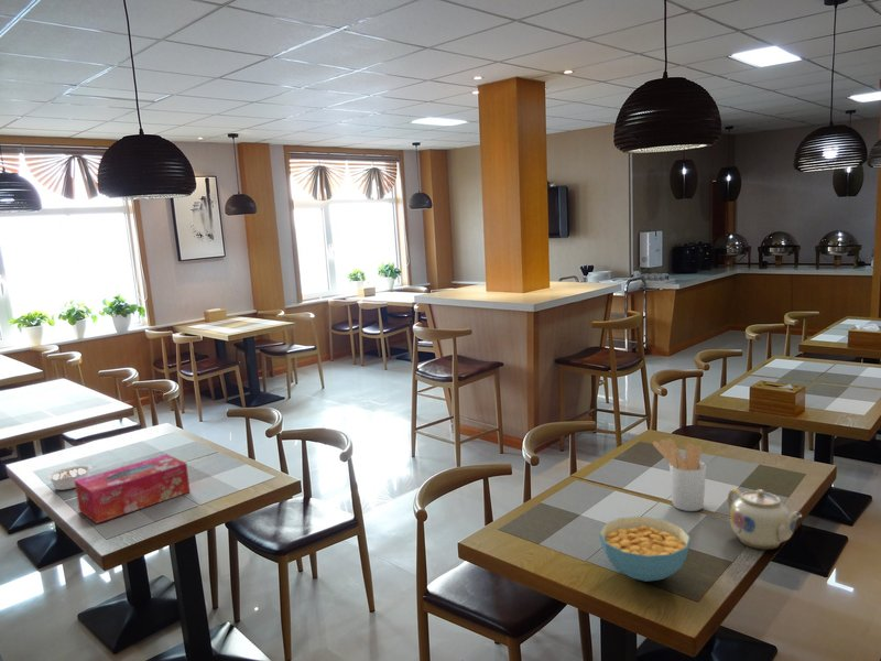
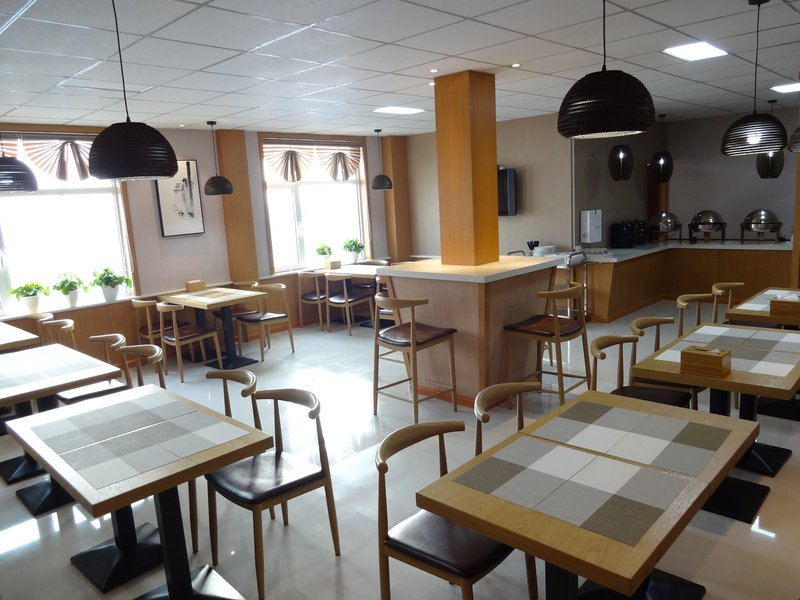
- legume (72, 476)
- tissue box (133, 486)
- cereal bowl (644, 554)
- teapot (762, 516)
- utensil holder (679, 472)
